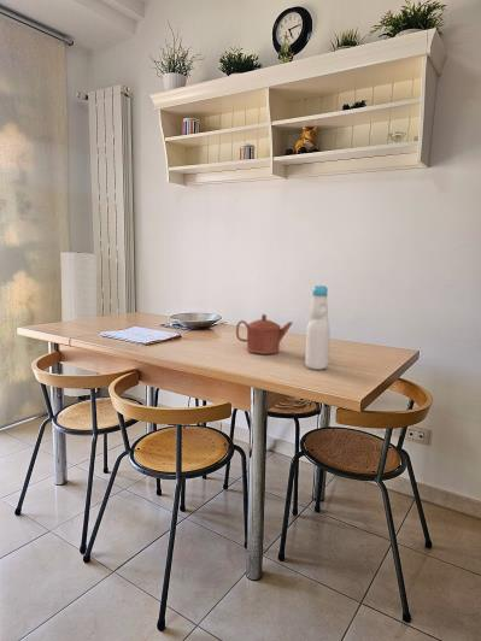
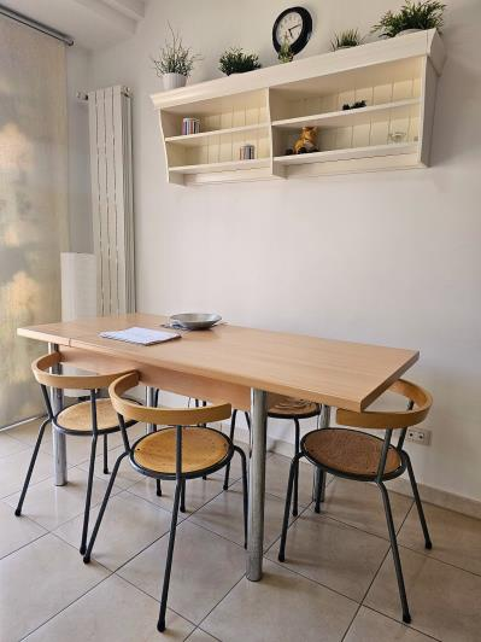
- teapot (263, 333)
- bottle (318, 327)
